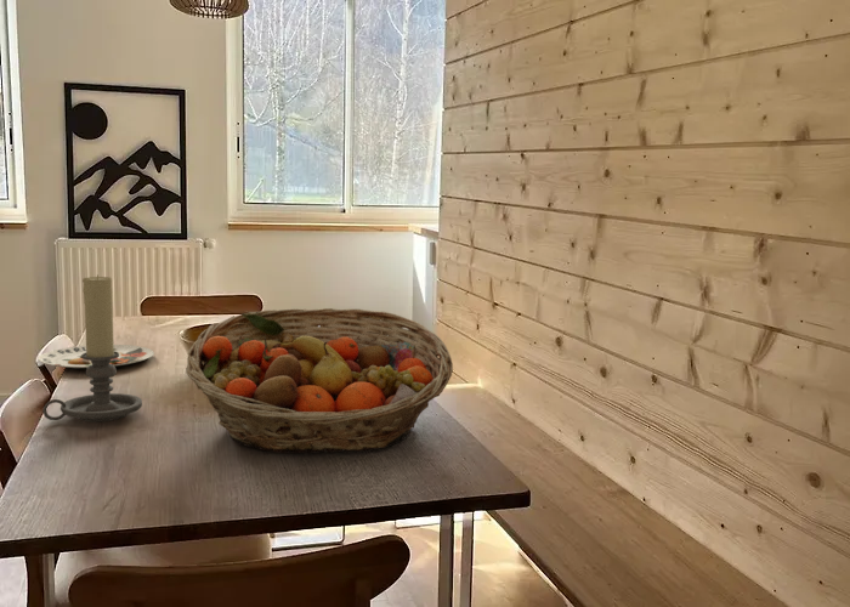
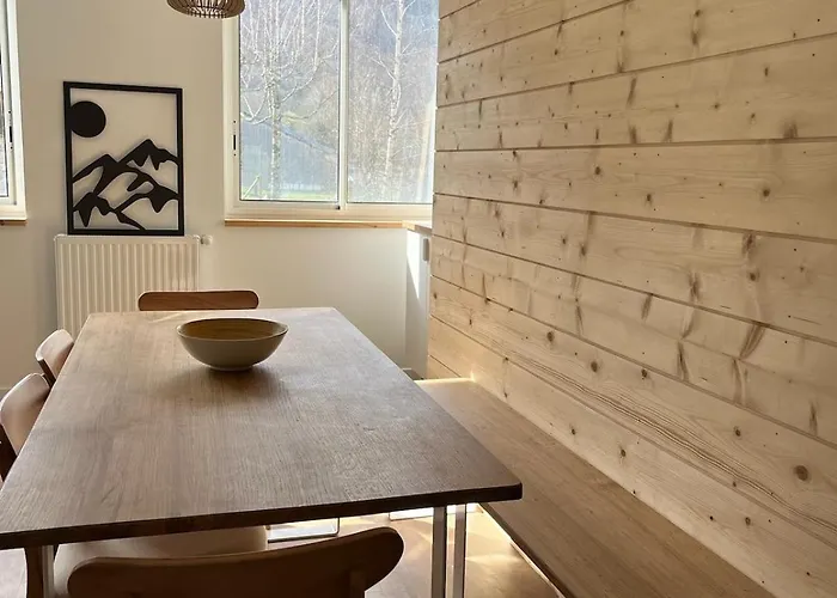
- plate (90, 361)
- candle holder (91, 346)
- fruit basket (321, 375)
